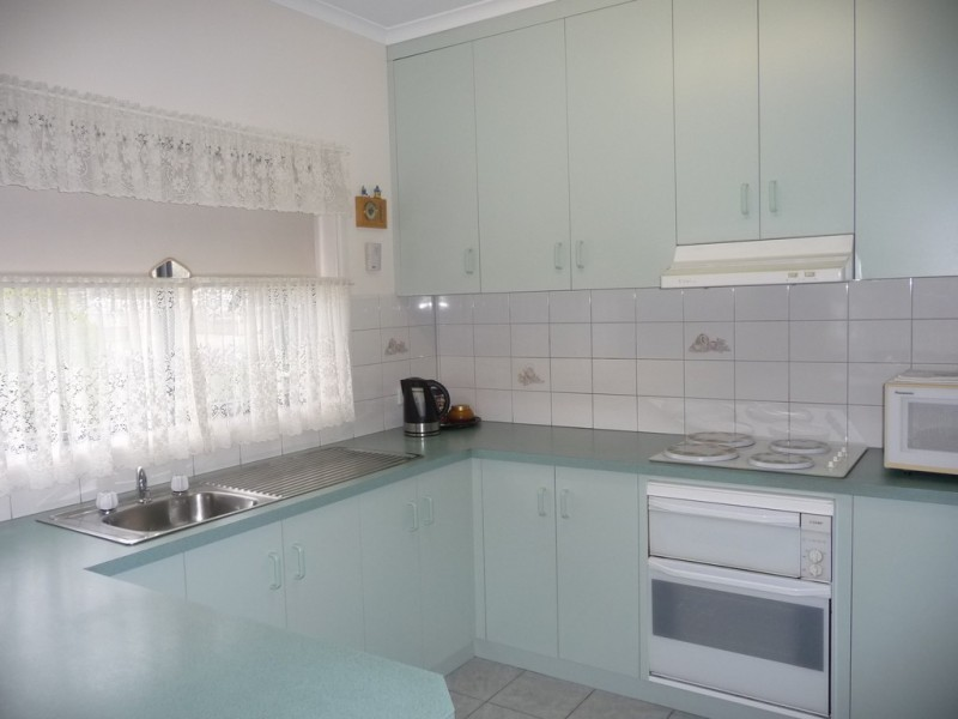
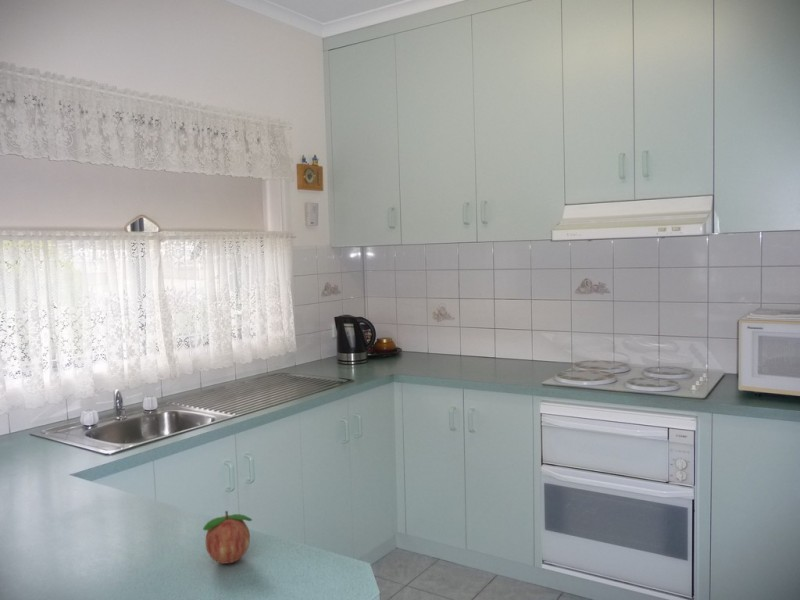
+ fruit (228, 535)
